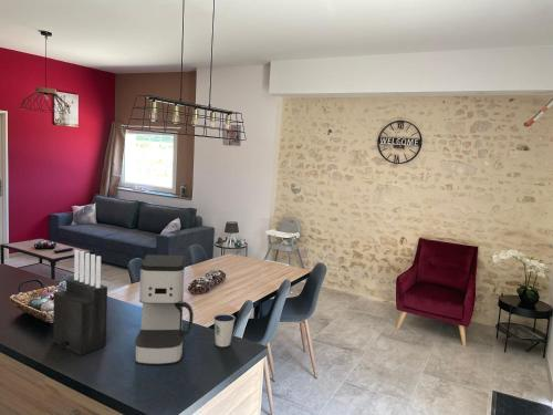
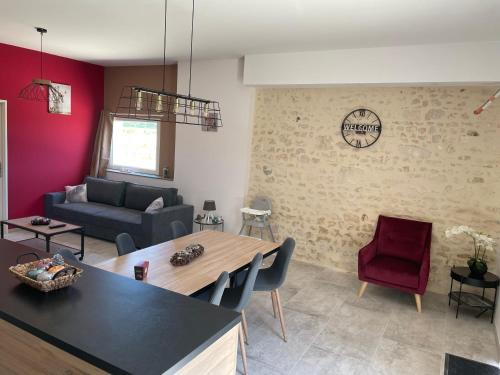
- dixie cup (223, 330)
- coffee maker (166, 307)
- knife block (77, 300)
